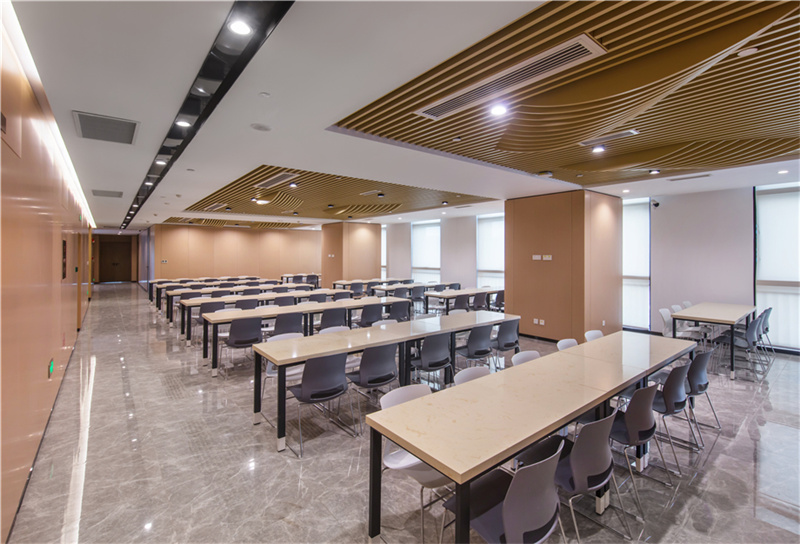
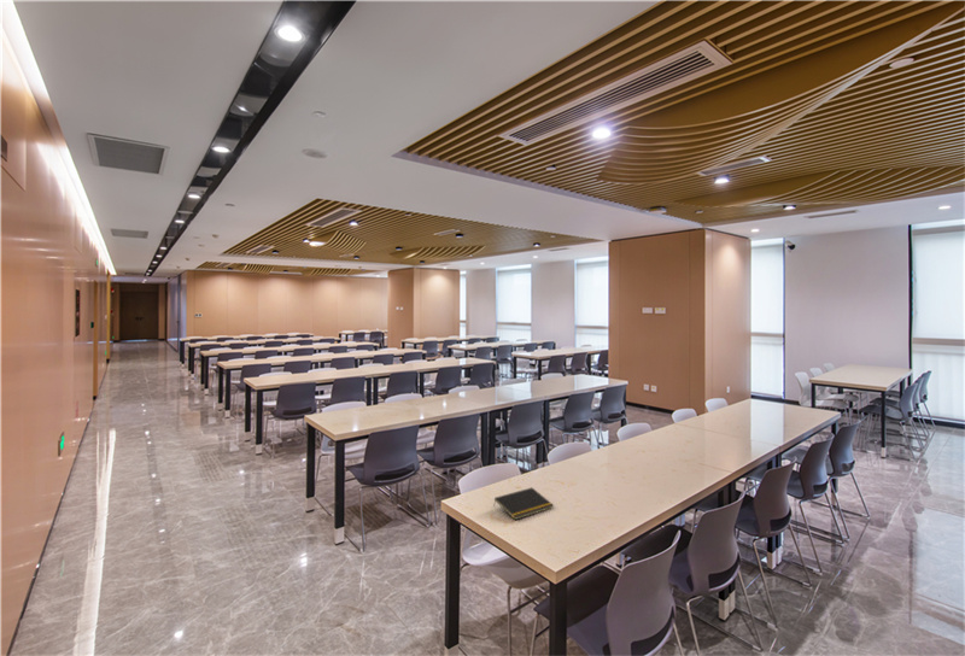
+ notepad (524, 502)
